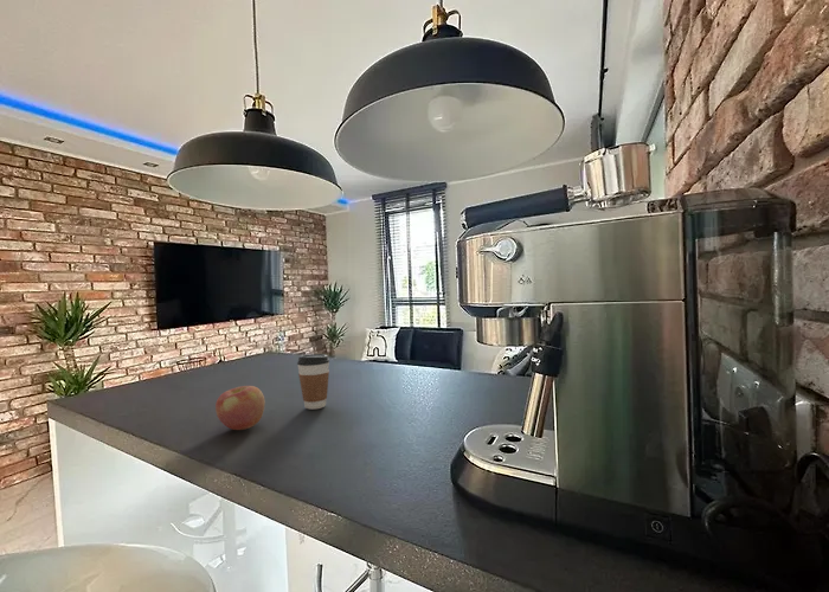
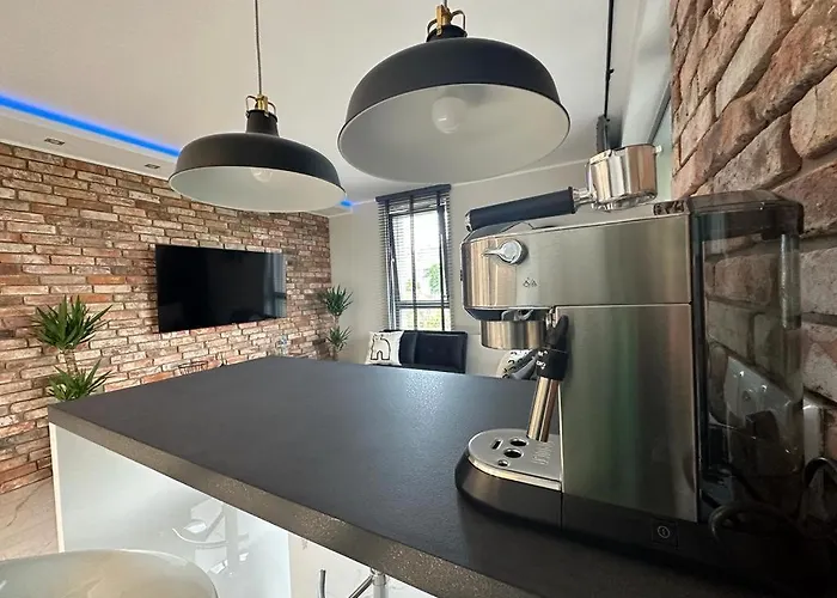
- apple (240, 407)
- coffee cup (314, 380)
